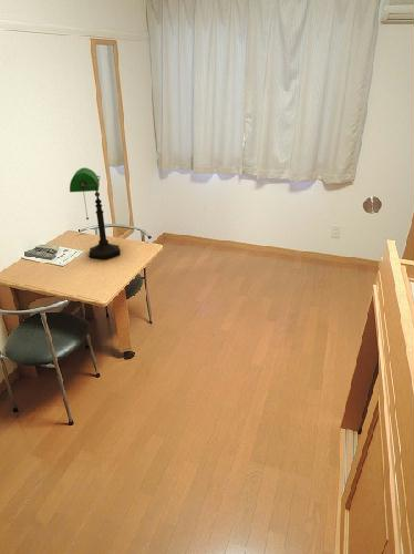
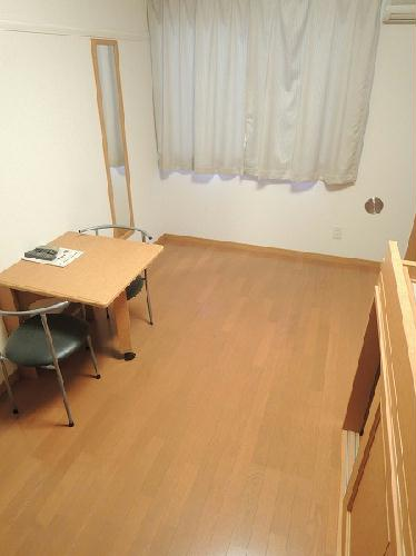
- desk lamp (96, 213)
